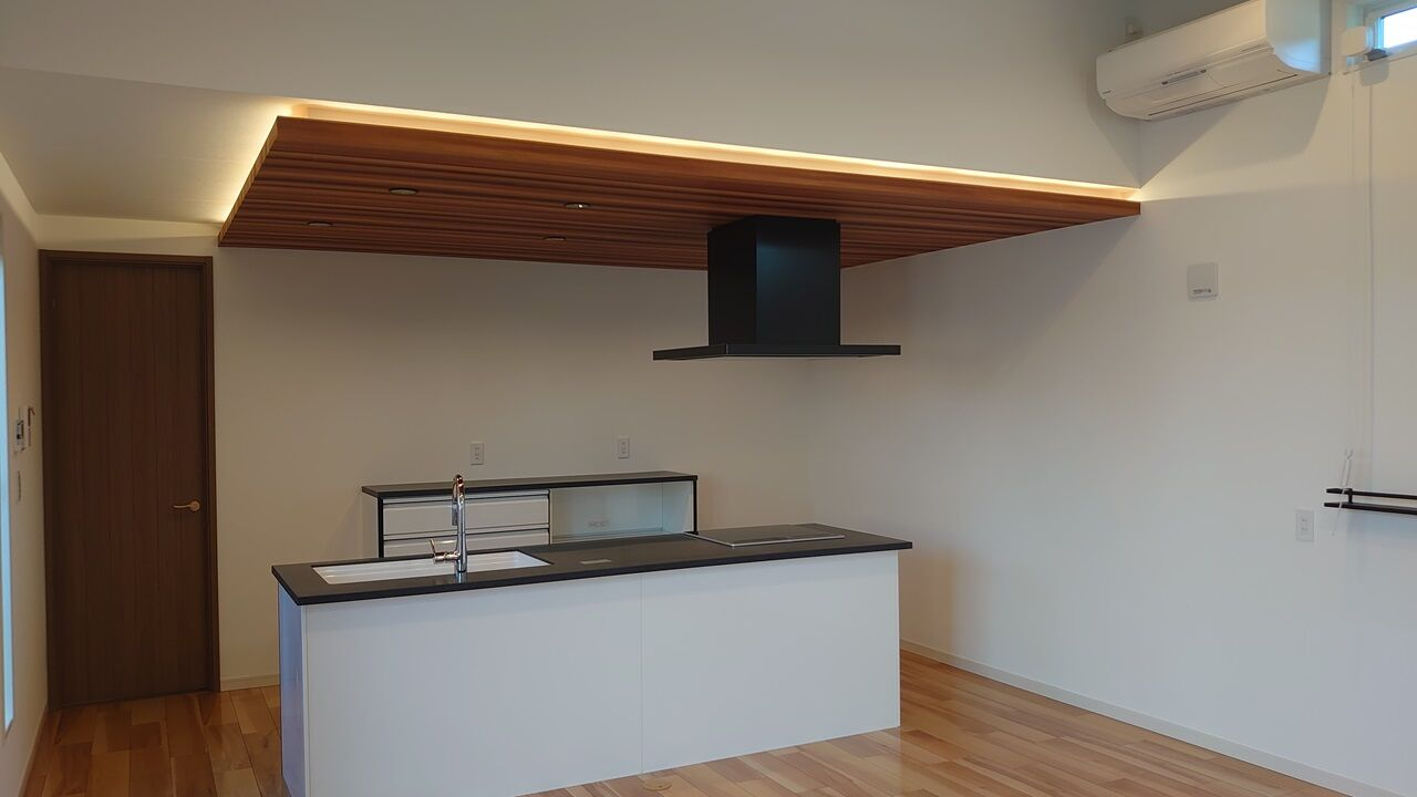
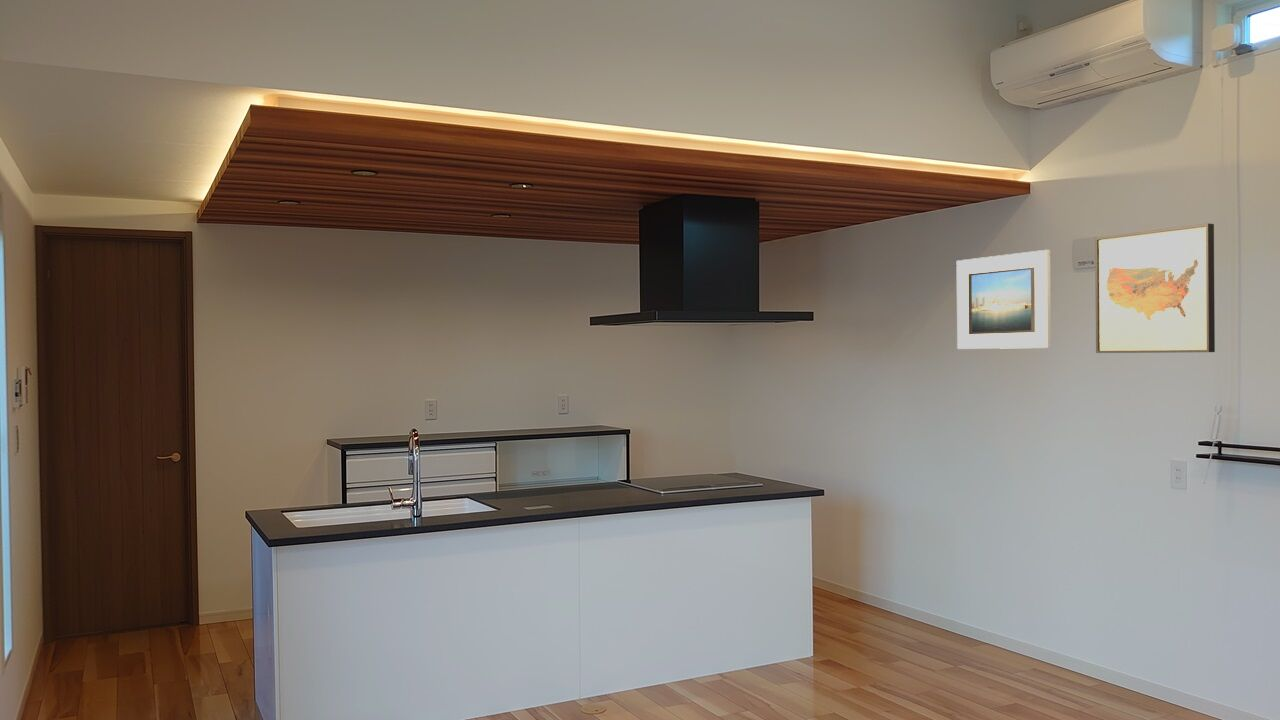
+ wall art (1151, 291)
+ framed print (1001, 302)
